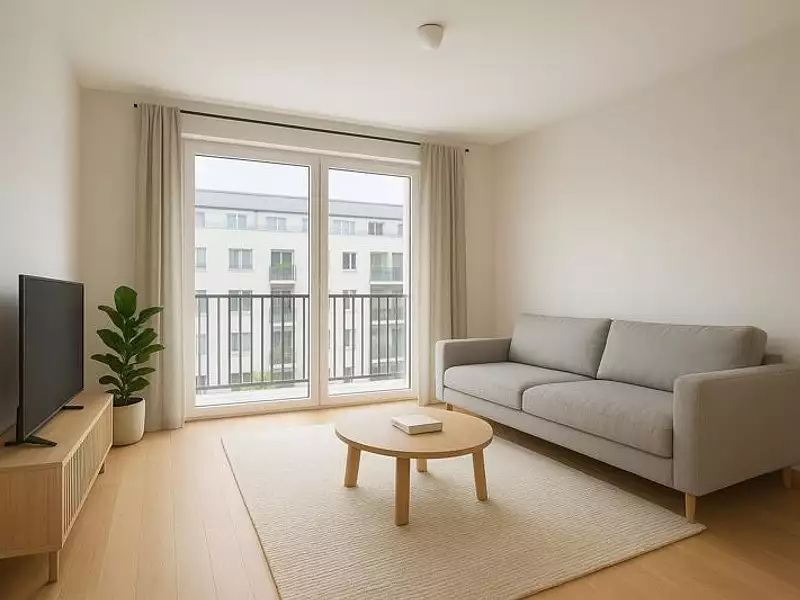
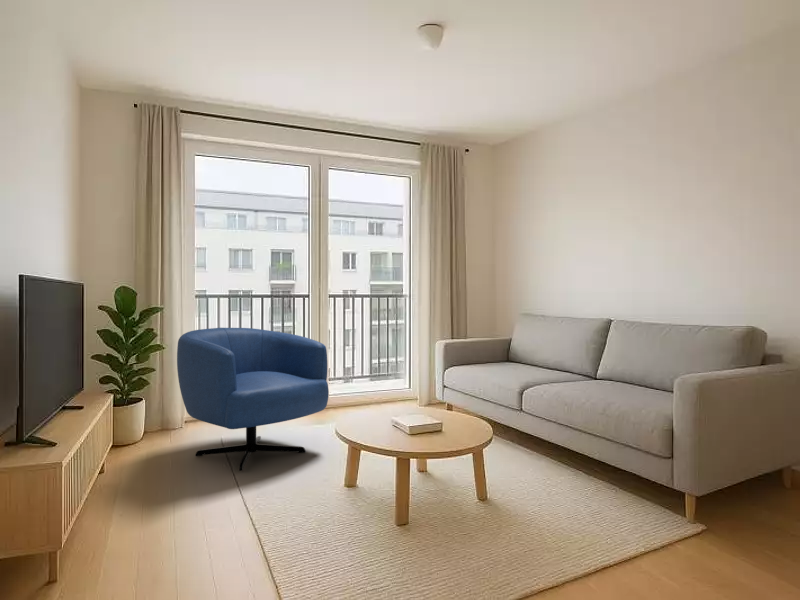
+ armchair (250, 391)
